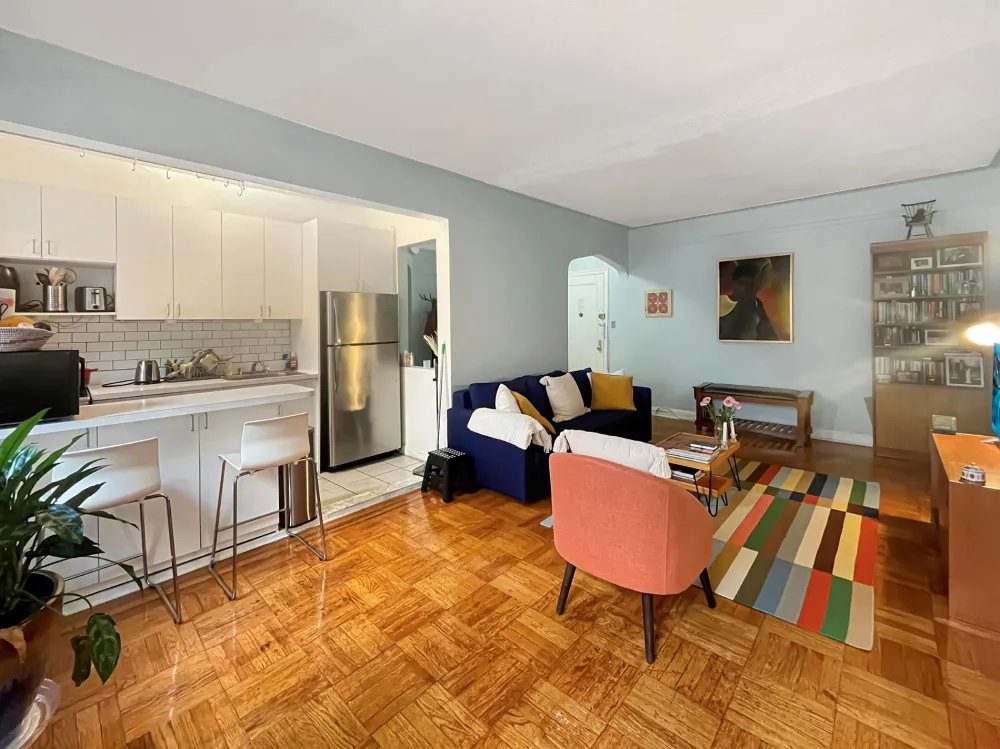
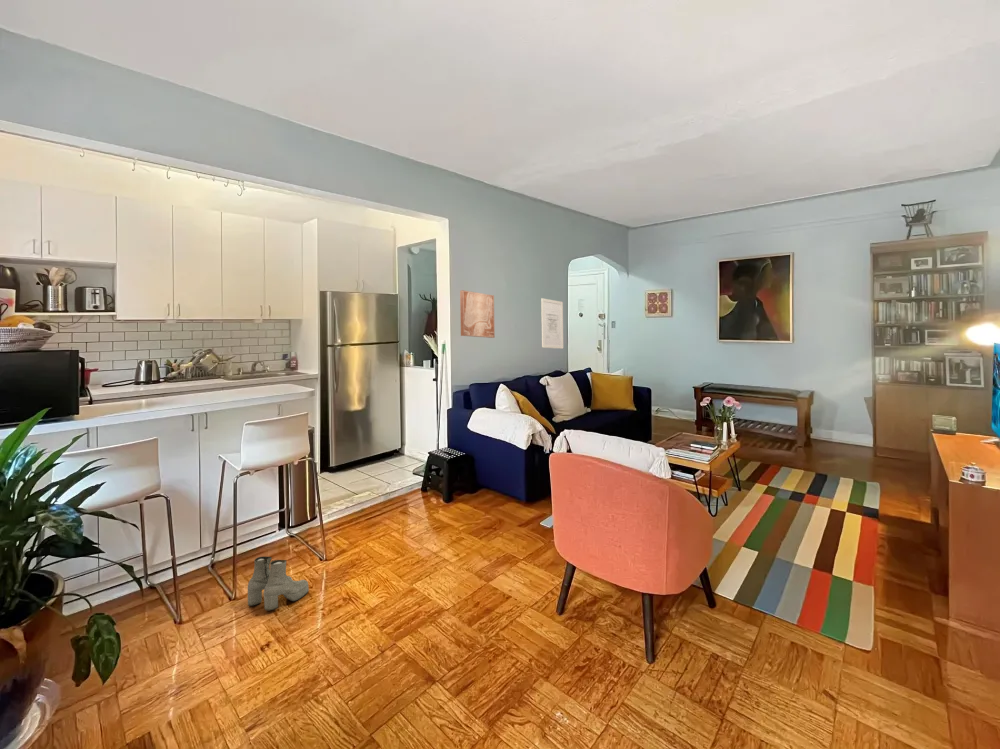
+ wall art (477, 314)
+ wall art (552, 324)
+ boots (278, 577)
